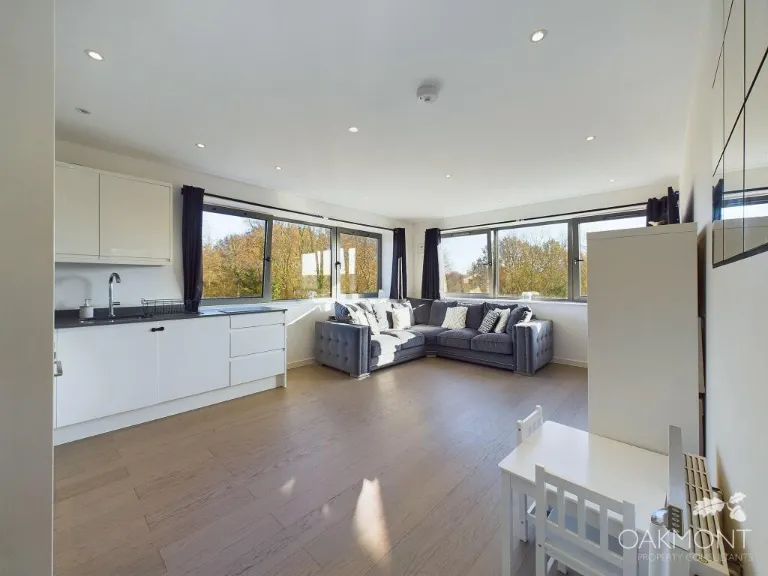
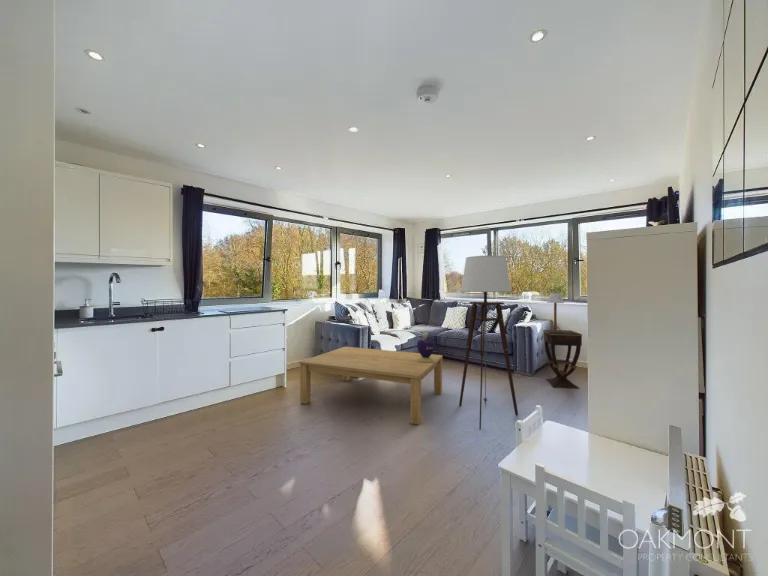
+ side table (561, 360)
+ table lamp (555, 311)
+ floor lamp (485, 335)
+ coffee table (374, 377)
+ decorative container (425, 346)
